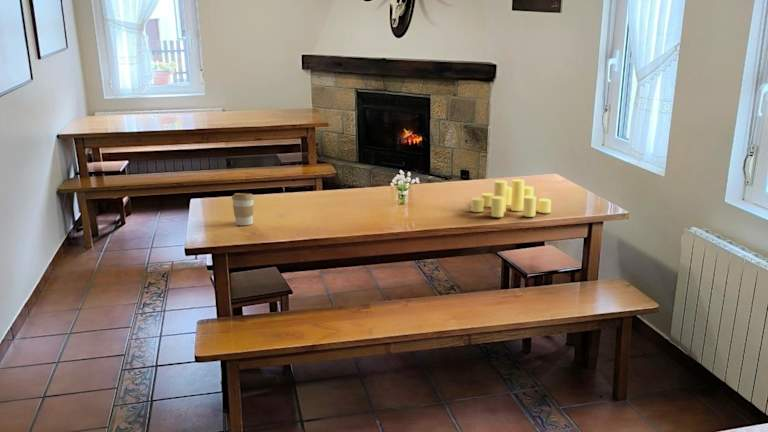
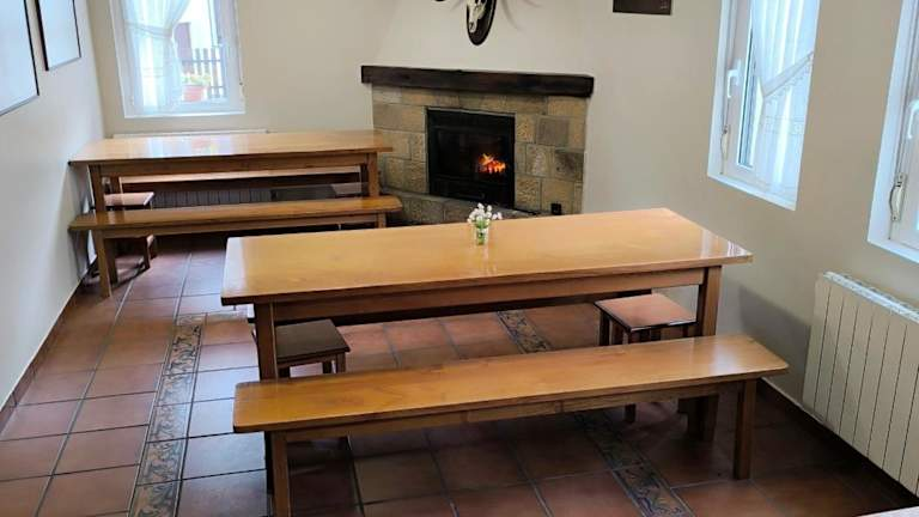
- candle (509, 195)
- coffee cup (243, 208)
